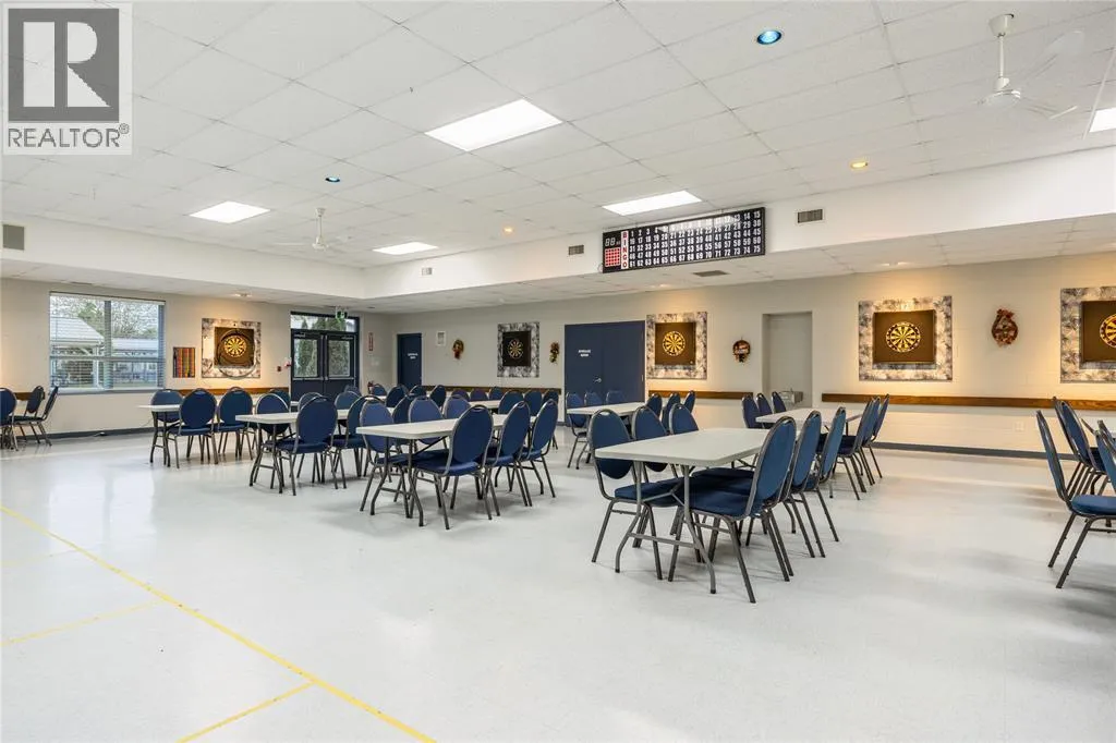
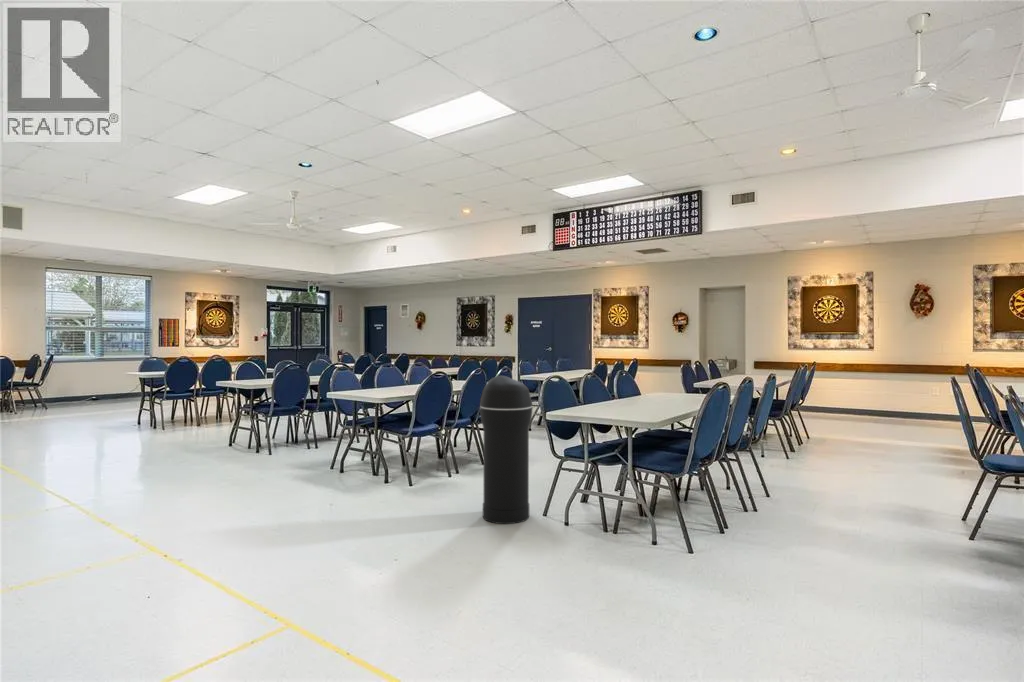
+ trash can (504, 445)
